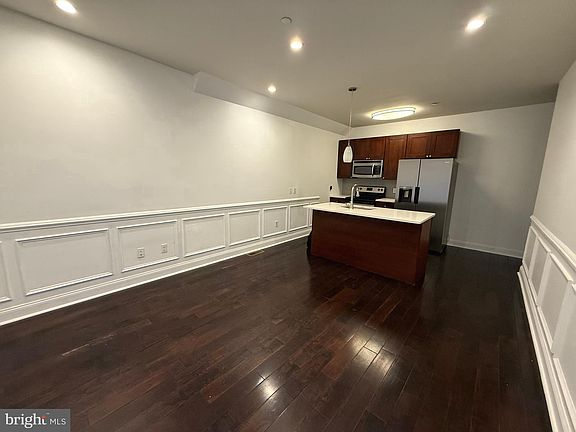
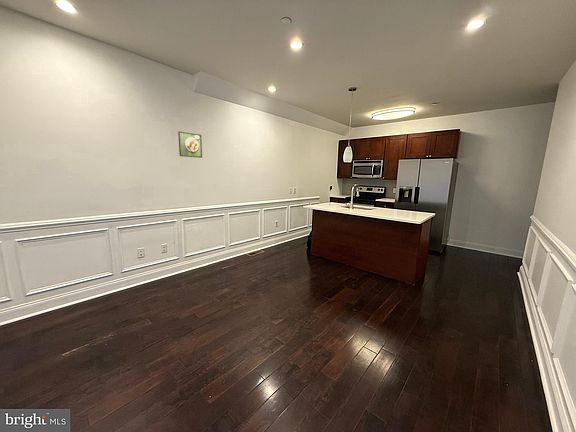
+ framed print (190, 145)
